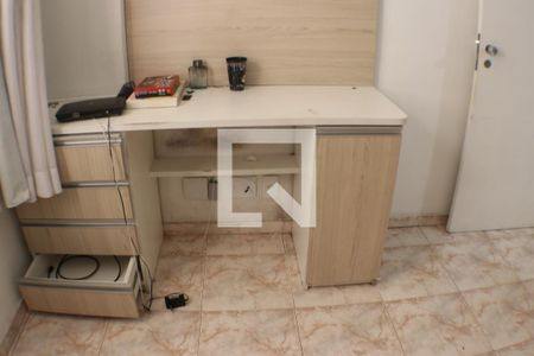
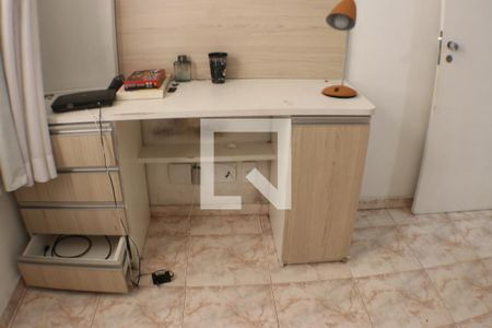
+ desk lamp (344, 49)
